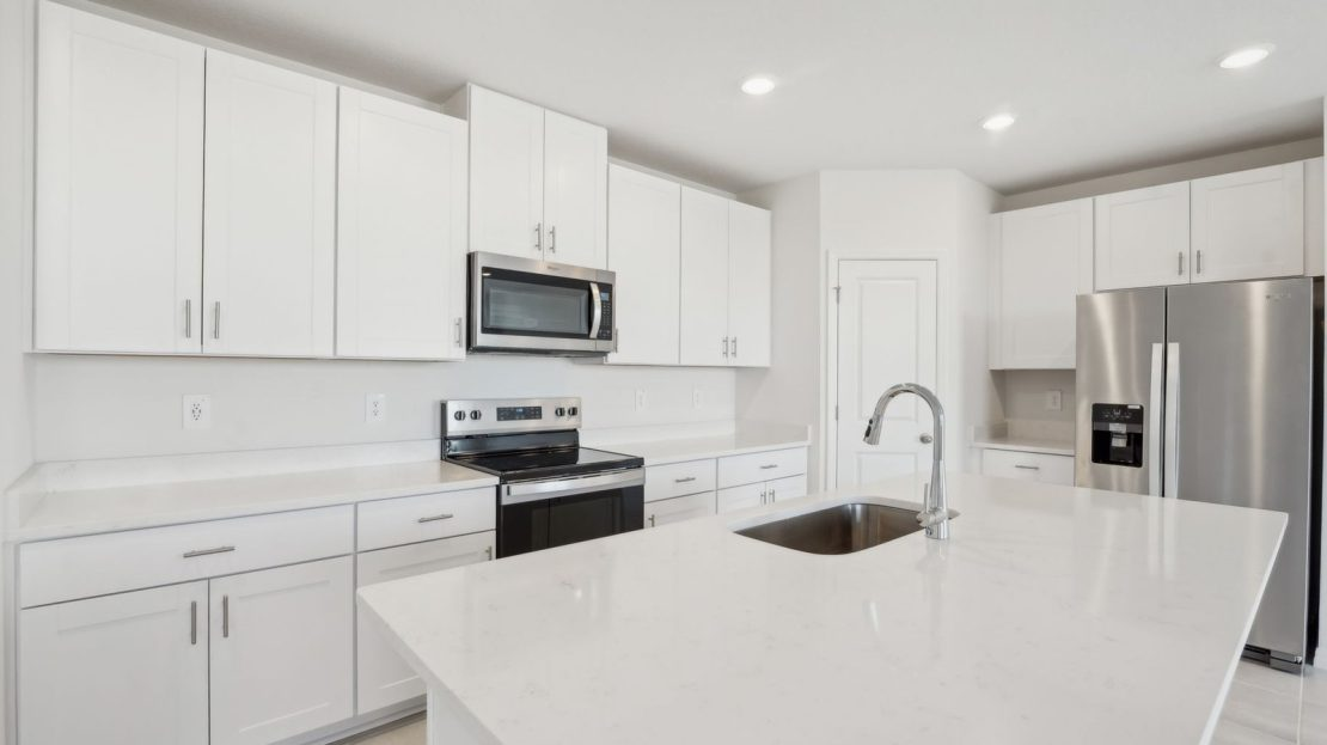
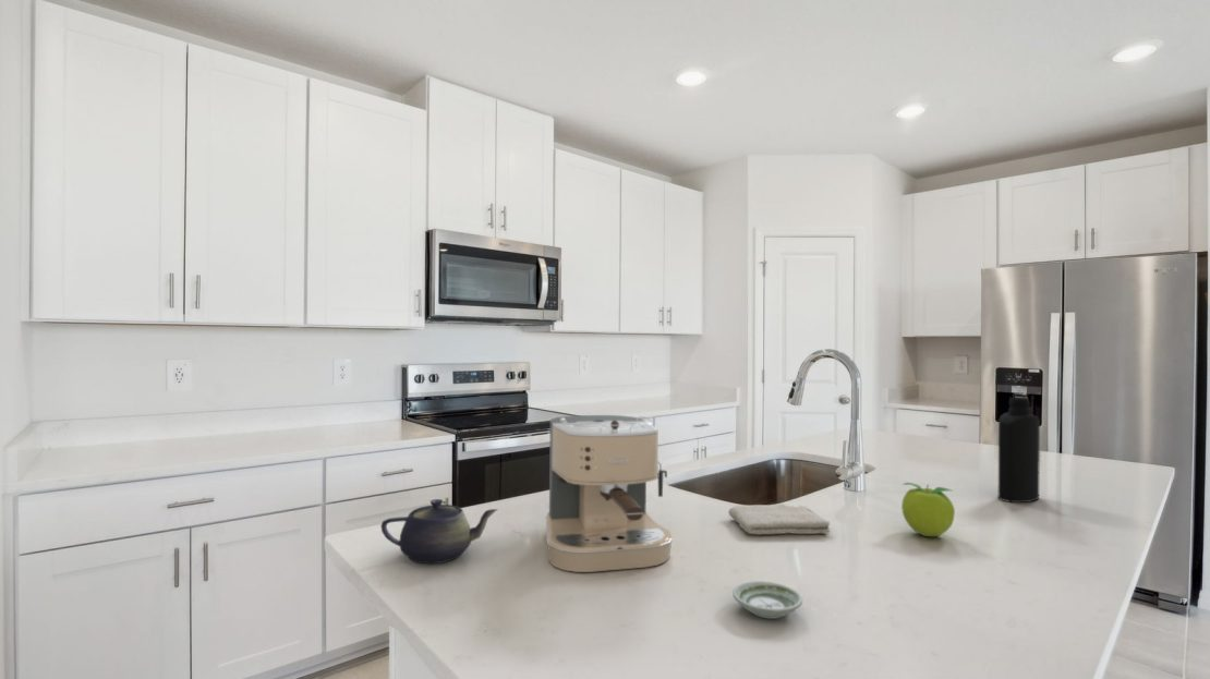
+ teapot (439, 528)
+ coffee maker (607, 484)
+ bottle (1018, 448)
+ saucer (766, 602)
+ fruit (927, 509)
+ washcloth (778, 519)
